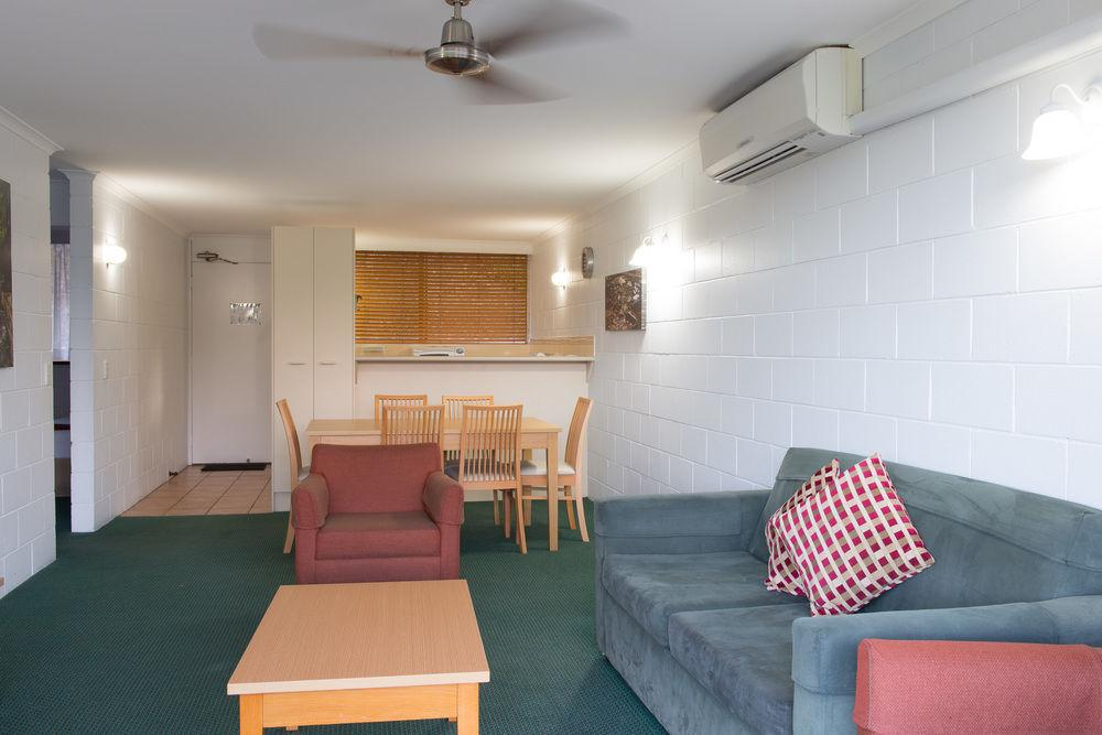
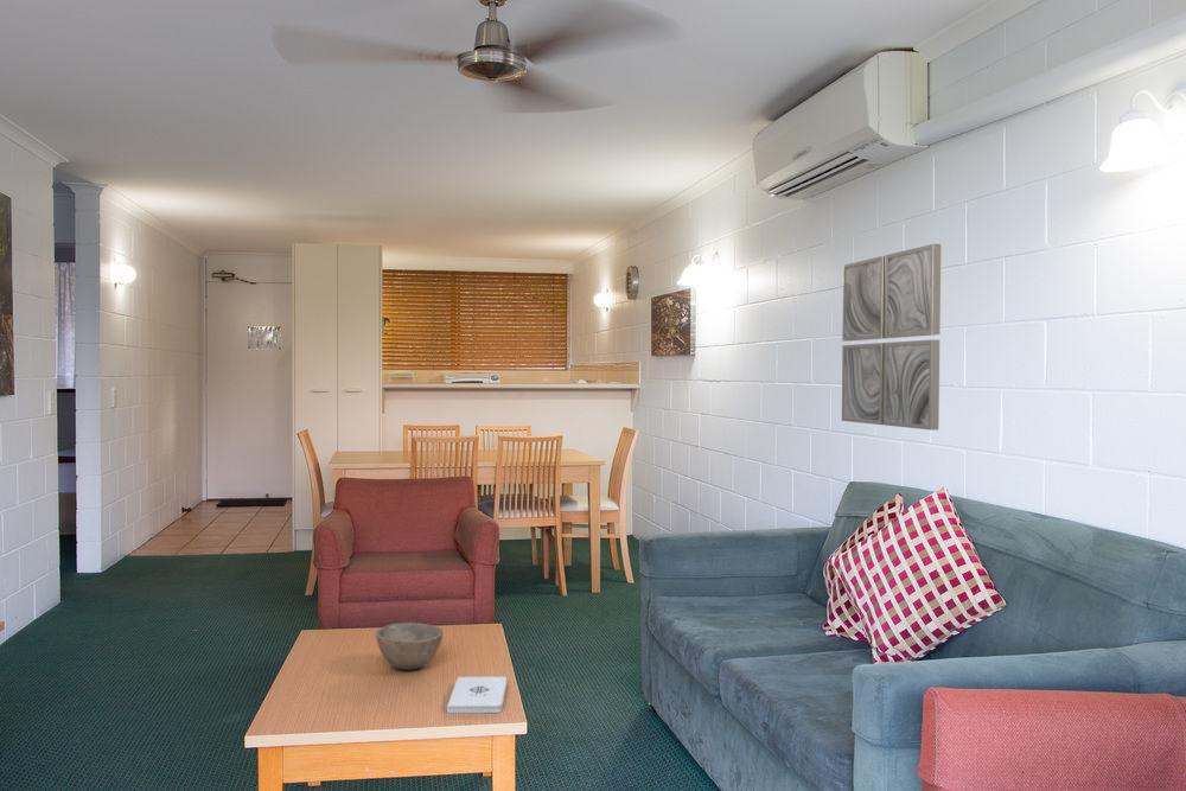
+ notepad (478, 694)
+ wall art (886, 343)
+ bowl (409, 649)
